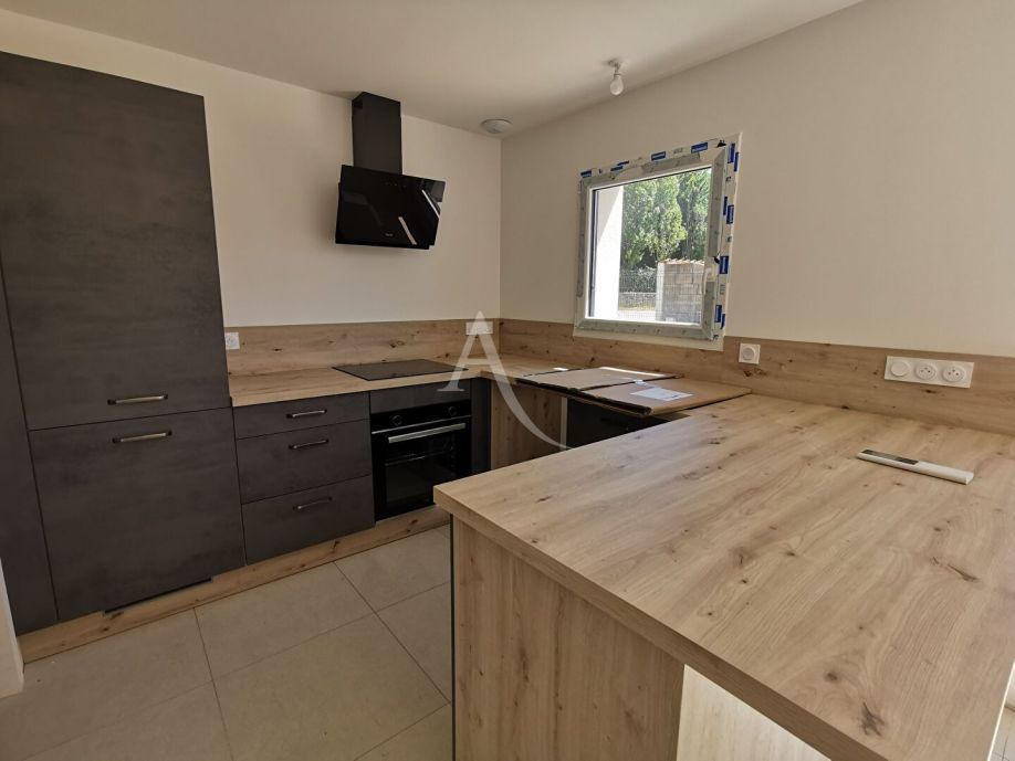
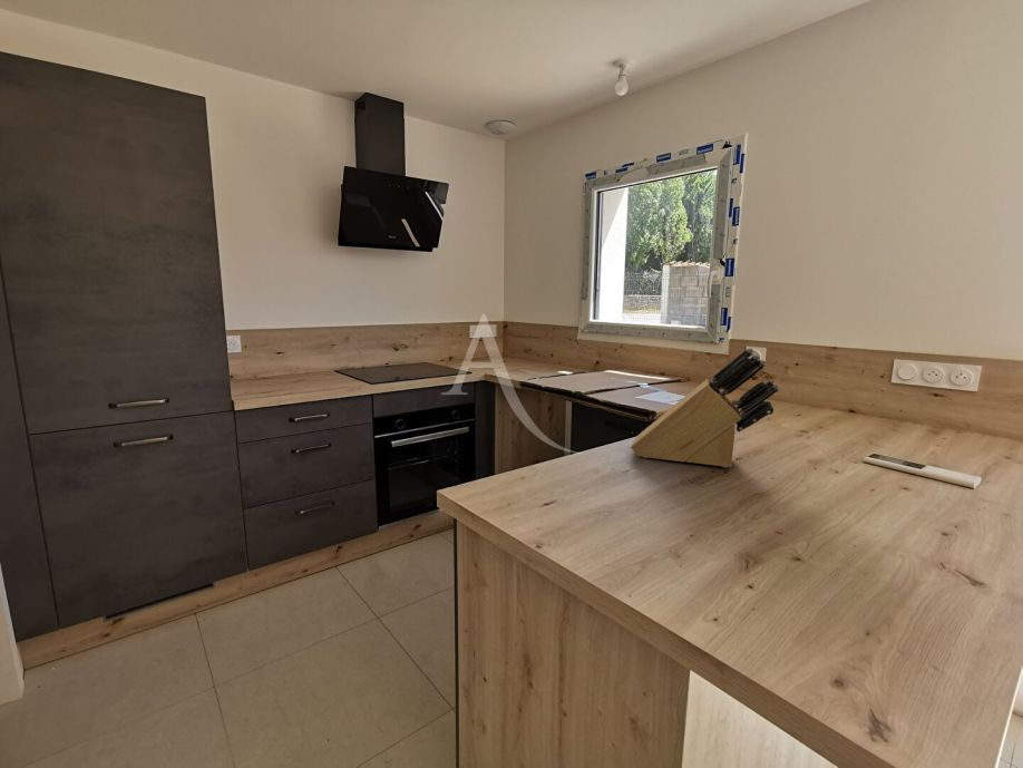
+ knife block (701, 404)
